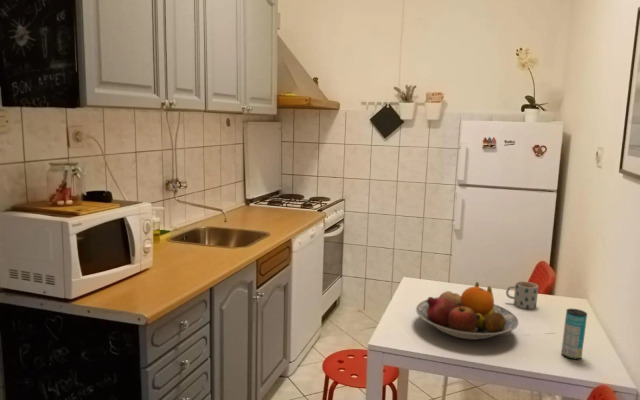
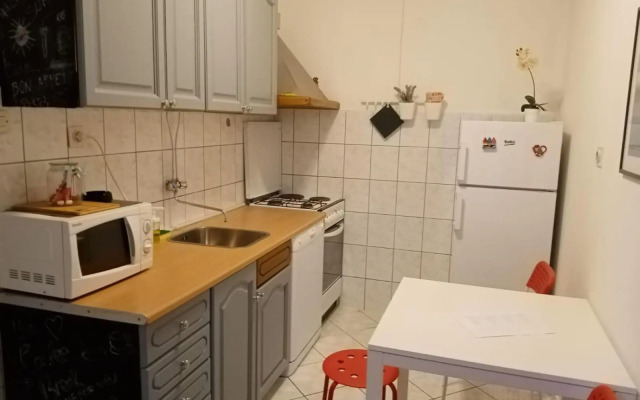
- fruit bowl (466, 309)
- mug (521, 294)
- beverage can (573, 334)
